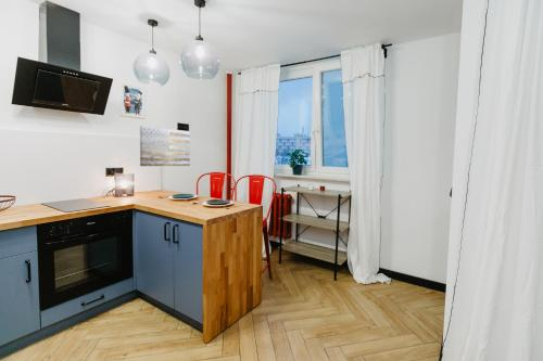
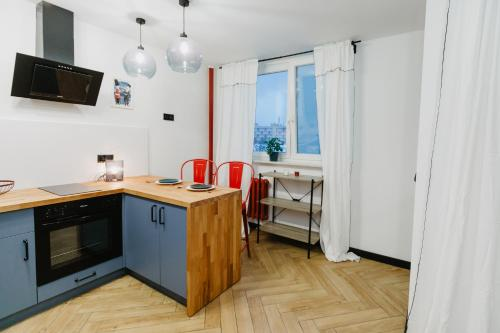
- wall art (166, 147)
